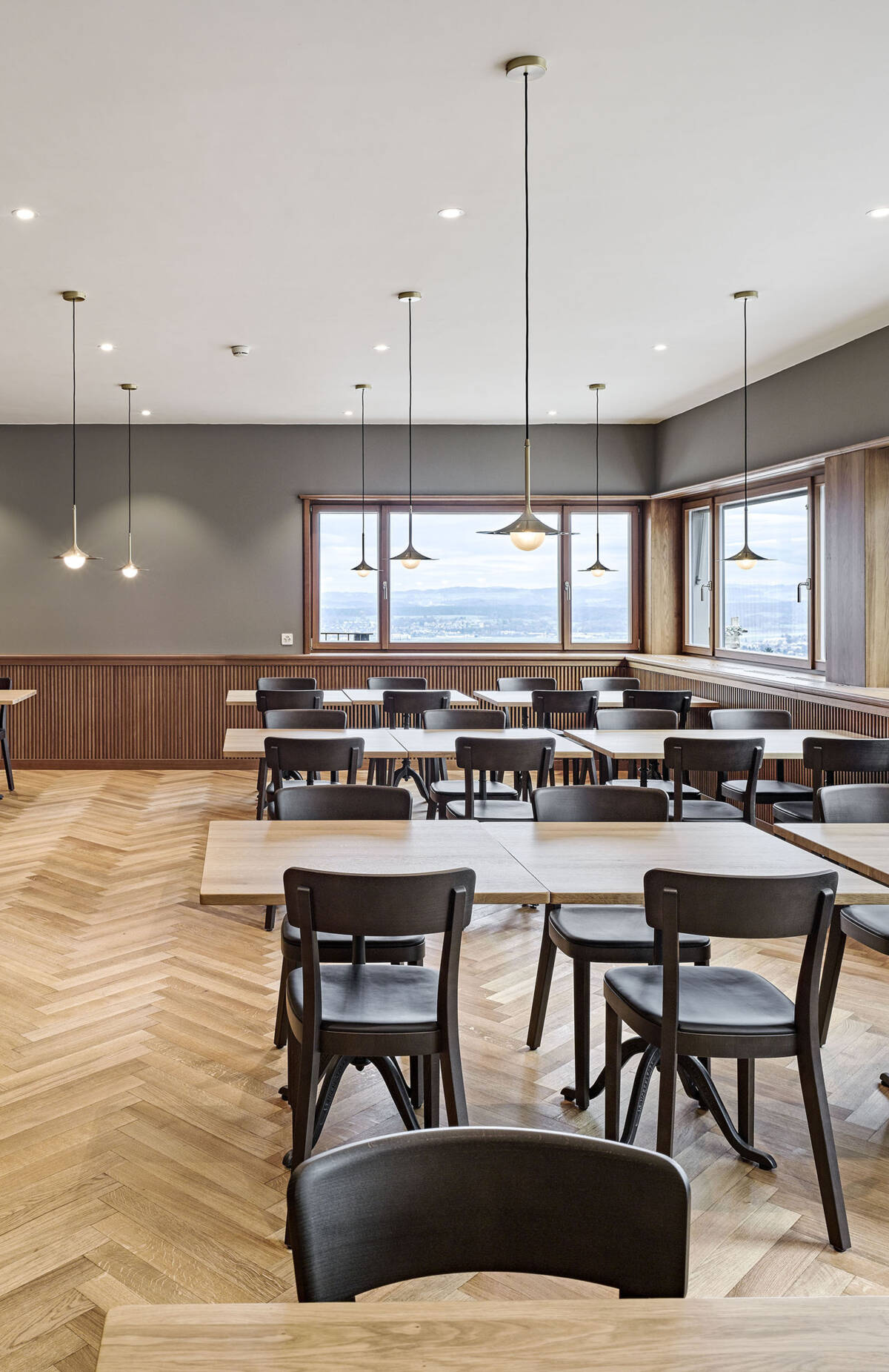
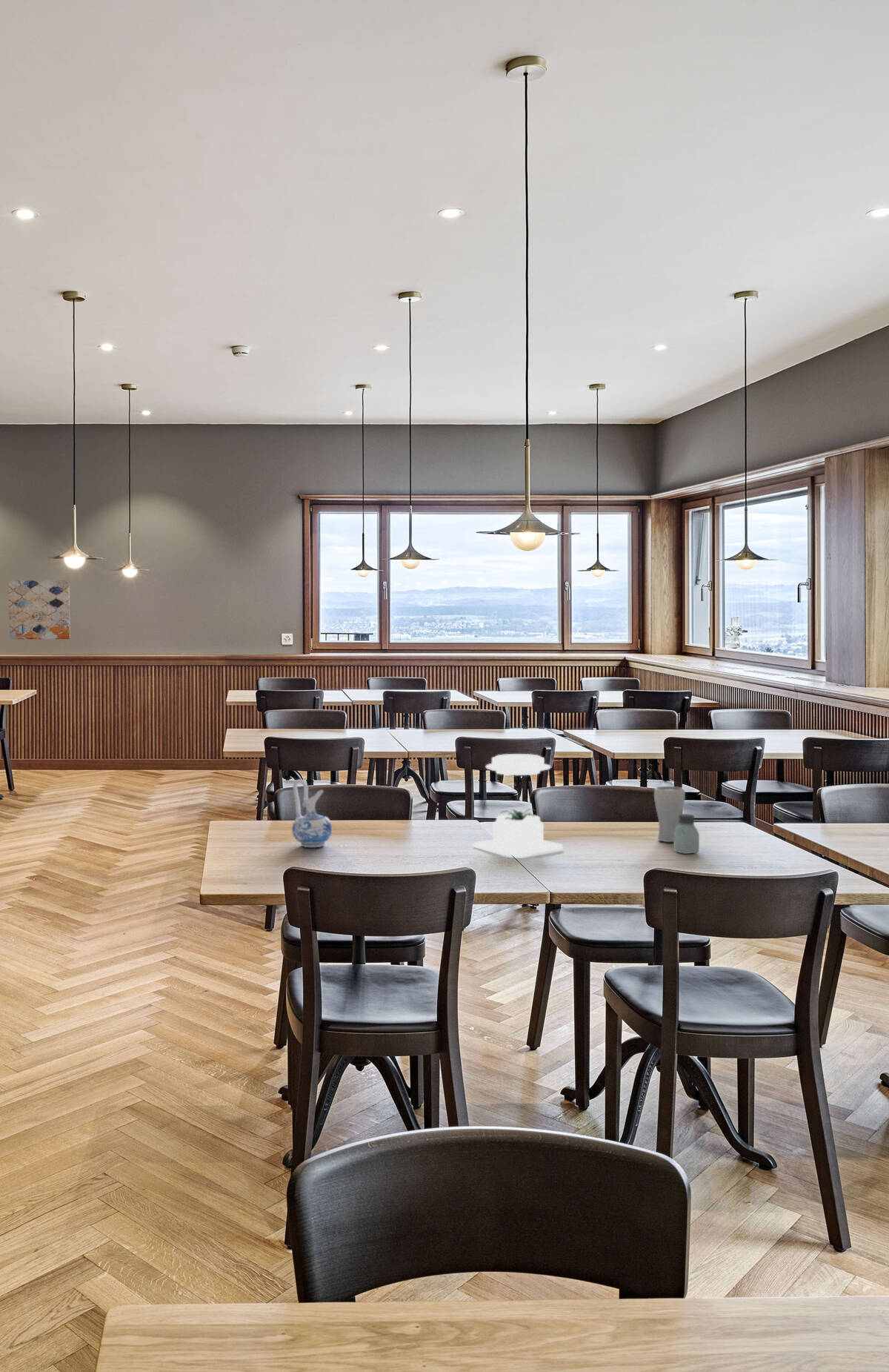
+ saltshaker (686, 833)
+ plant pot (514, 809)
+ drinking glass (669, 814)
+ ceramic pitcher (312, 812)
+ wall art (39, 610)
